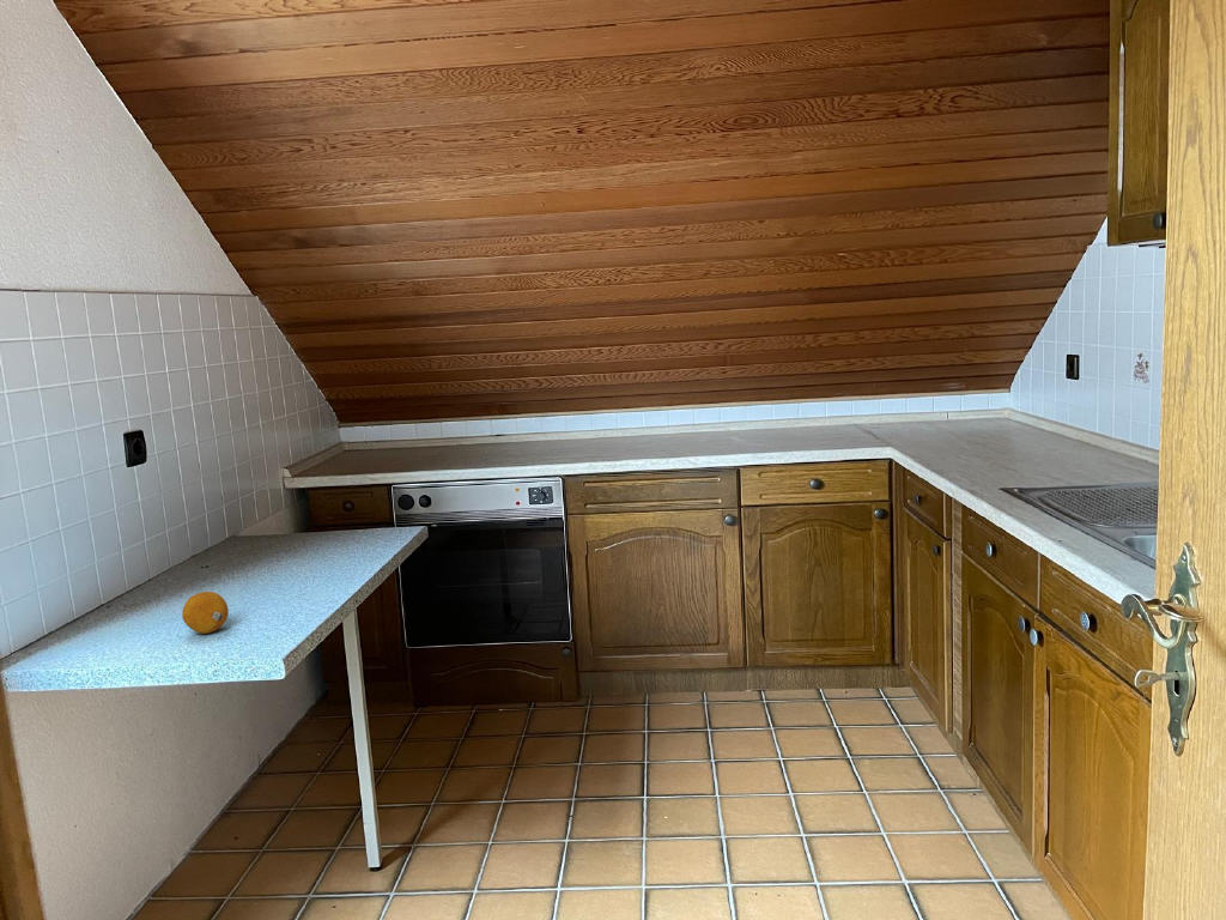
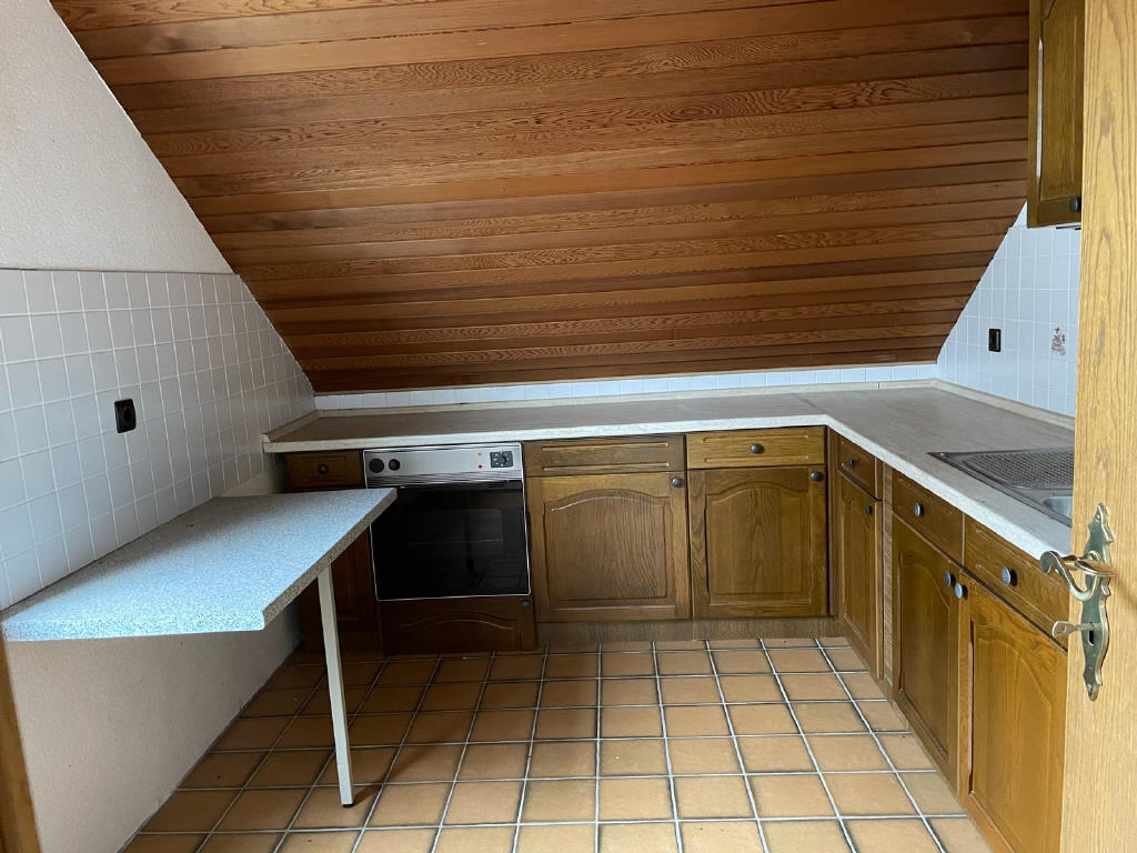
- fruit (205, 612)
